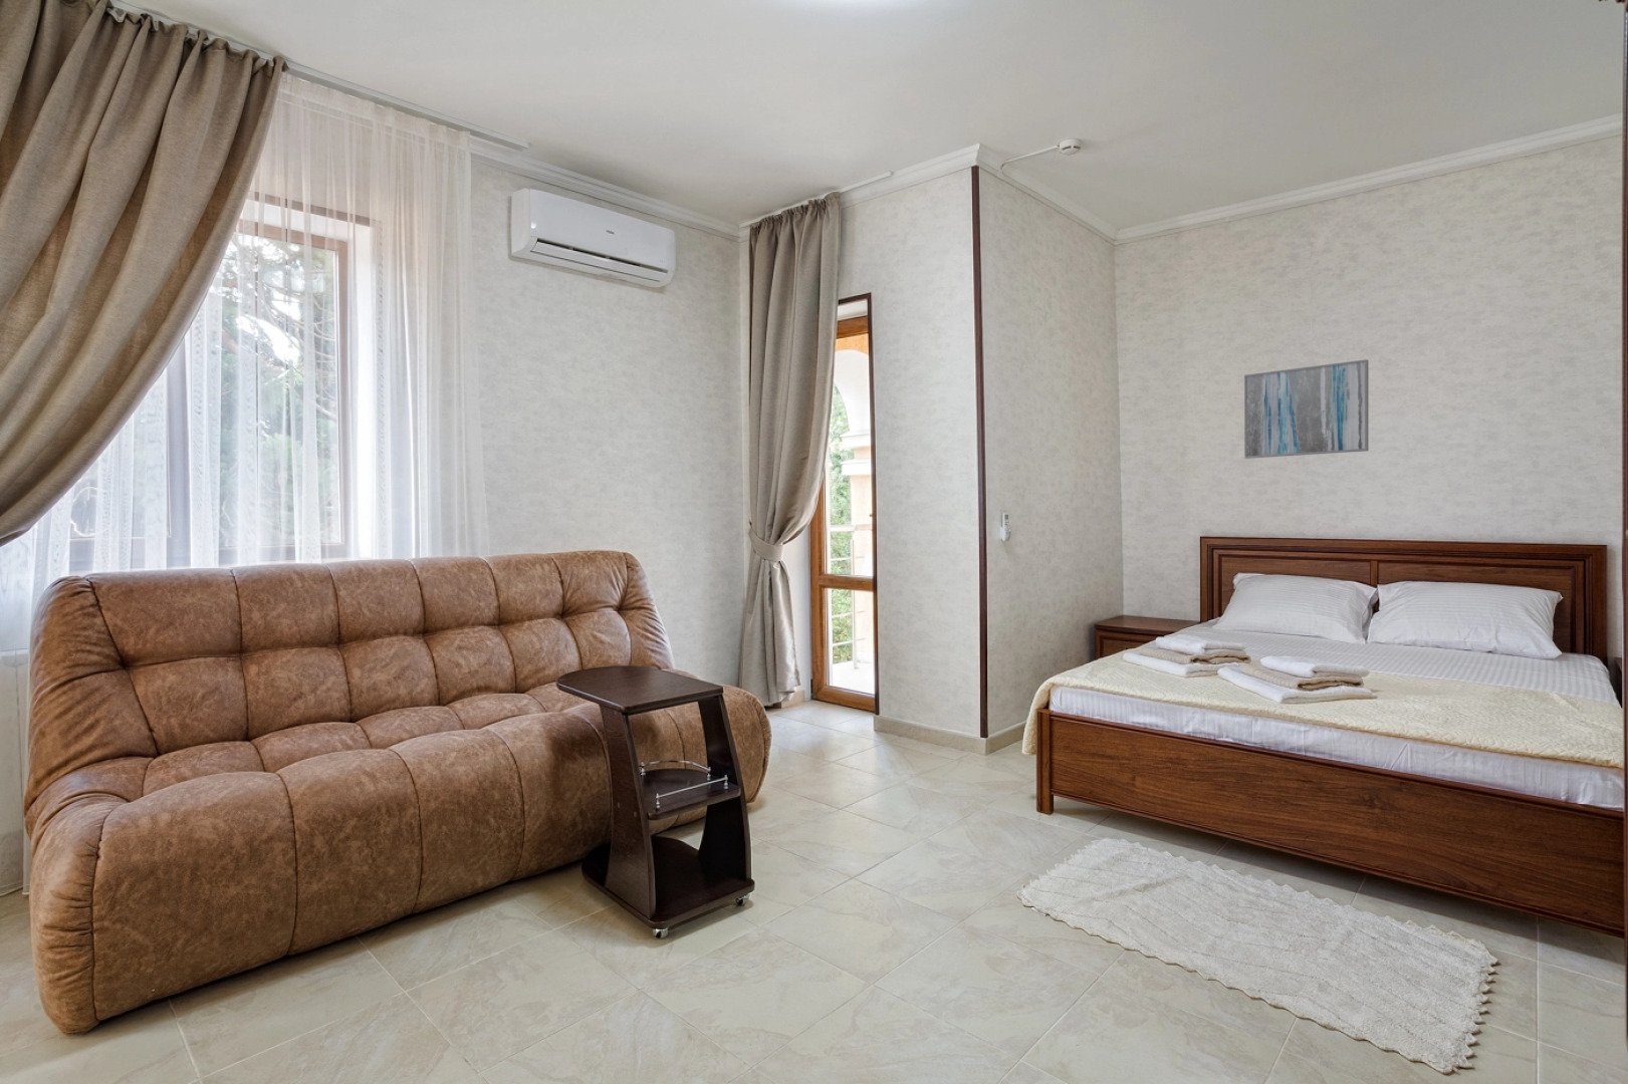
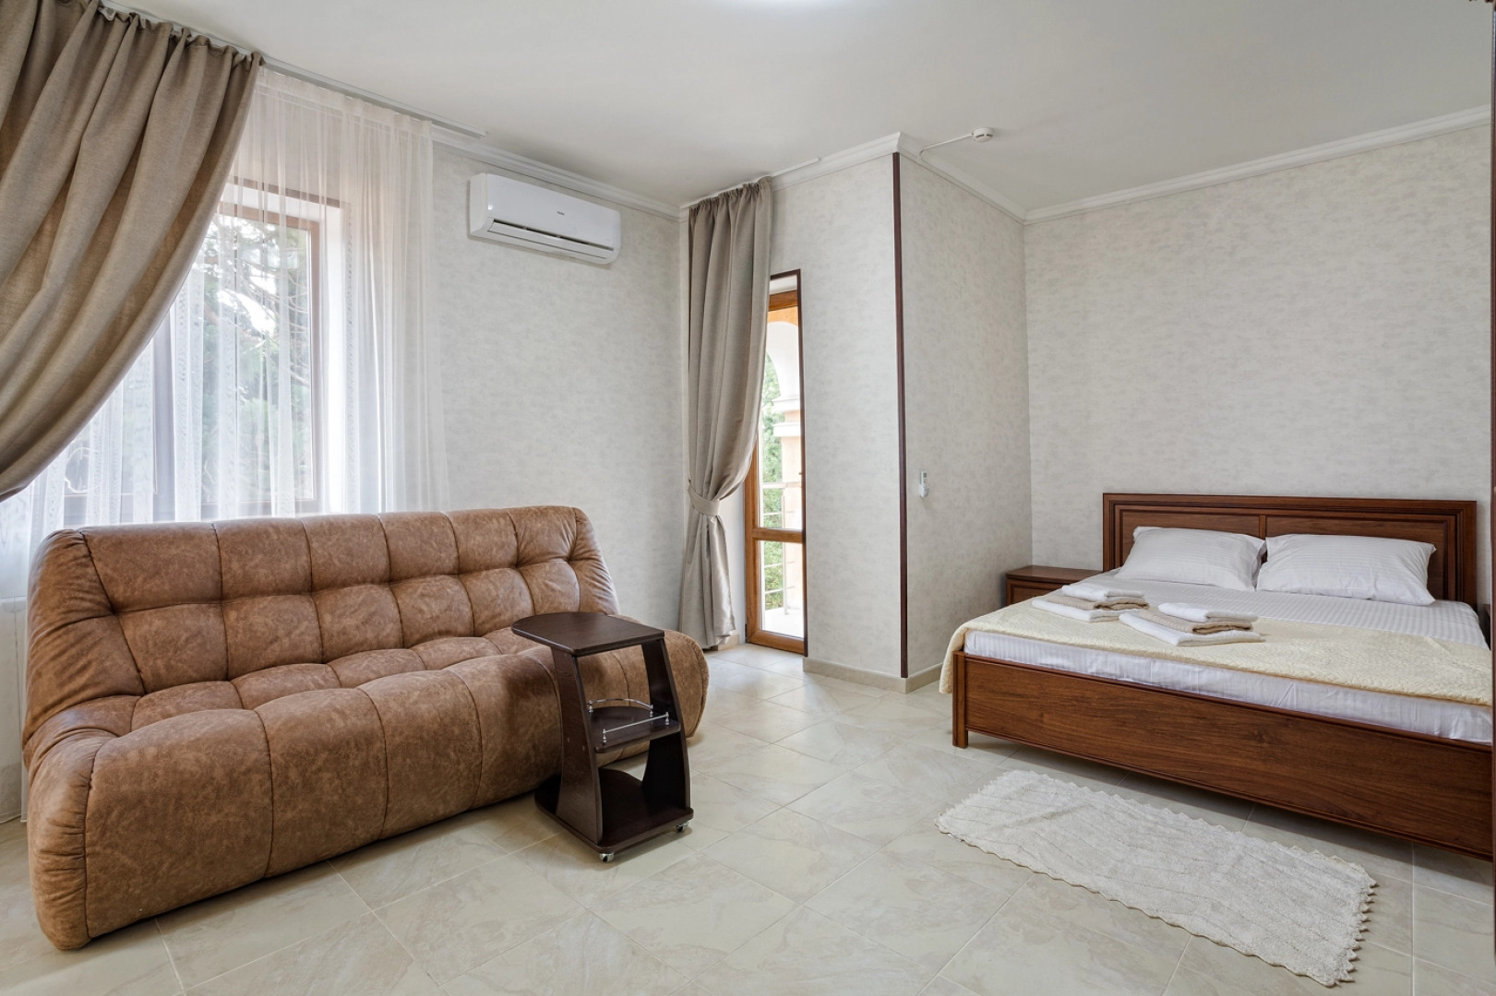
- wall art (1304, 410)
